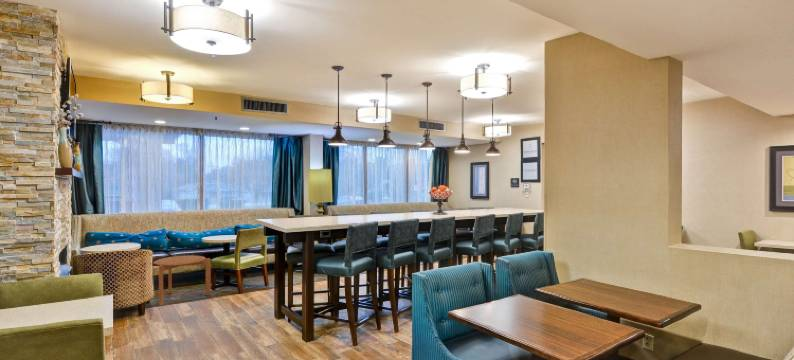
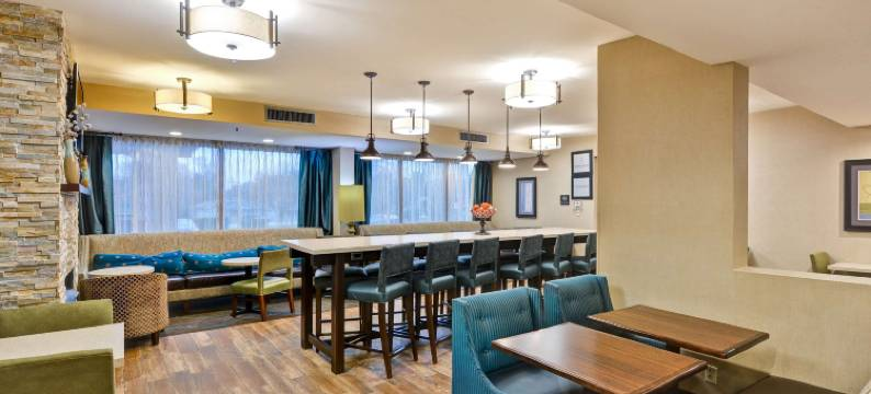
- side table (171, 279)
